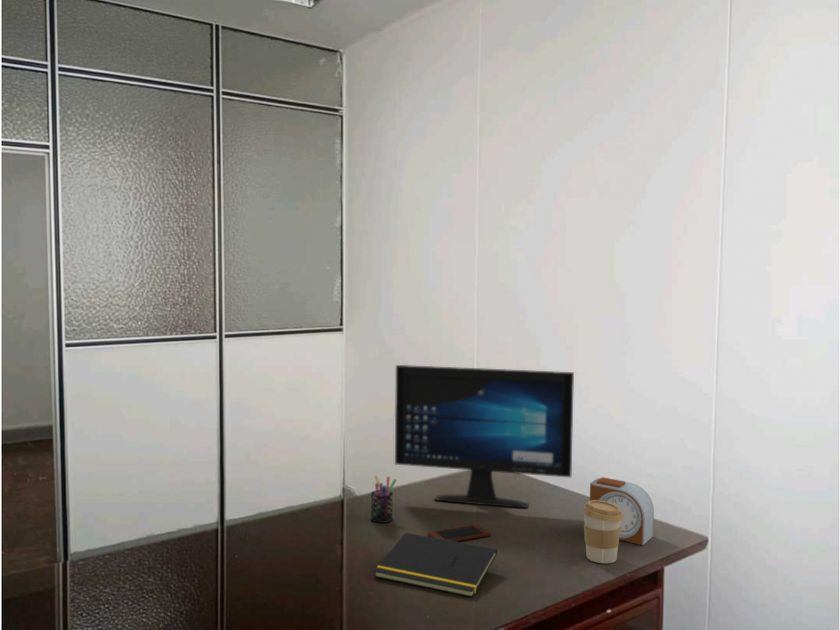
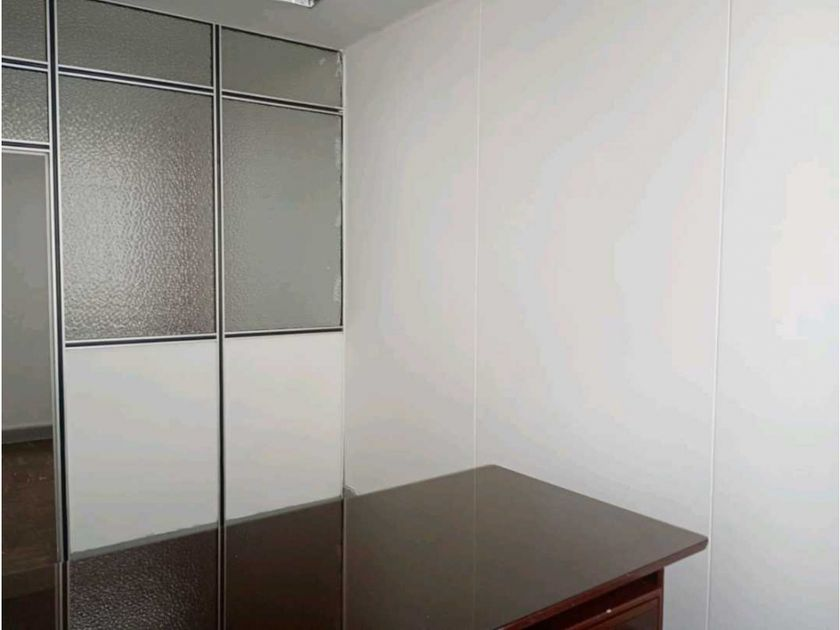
- computer monitor (483, 432)
- alarm clock (620, 508)
- smartphone (459, 533)
- notepad (436, 562)
- pen holder (384, 496)
- coffee cup (602, 530)
